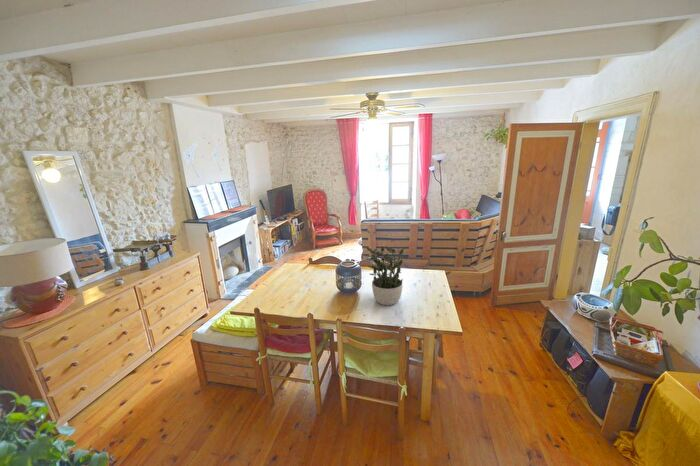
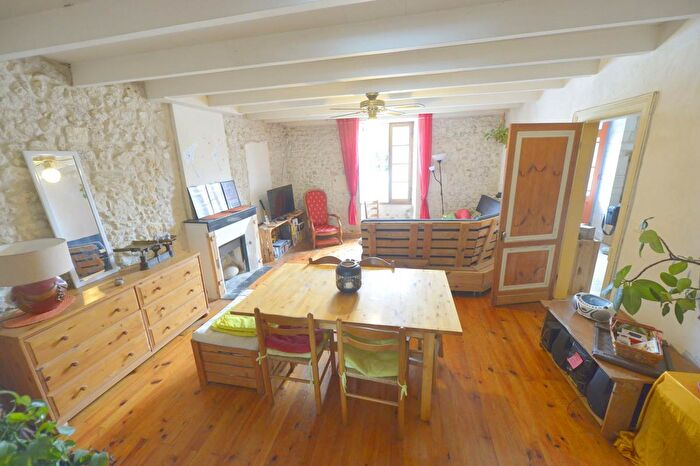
- potted plant (387, 274)
